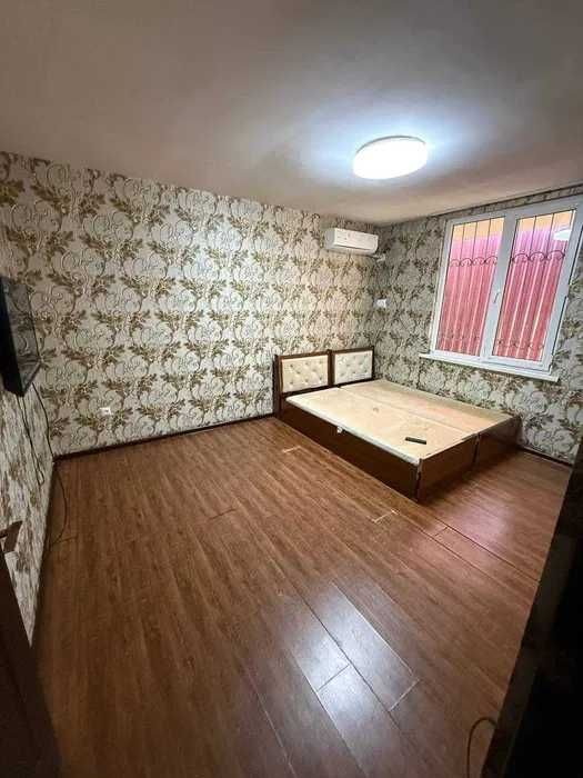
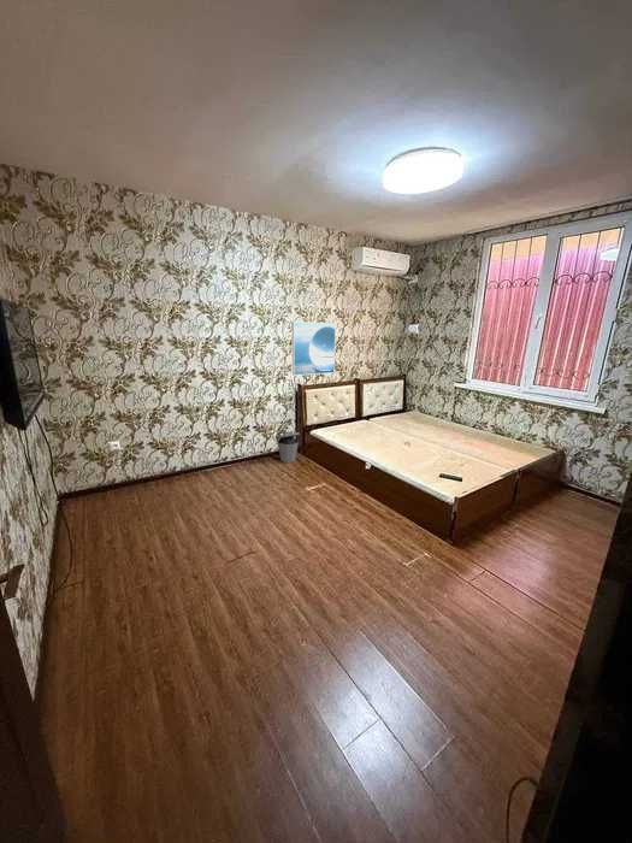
+ trash can (287, 444)
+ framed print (314, 348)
